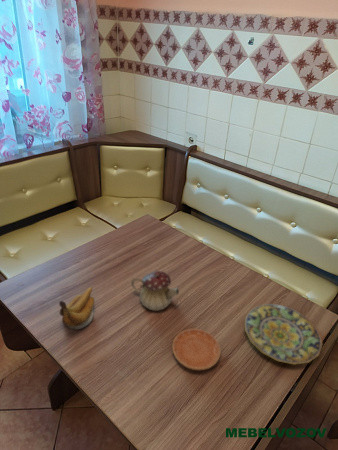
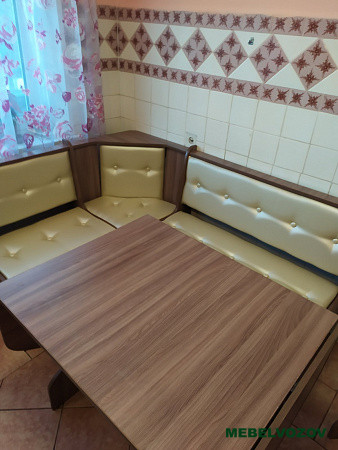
- saucer (196, 350)
- teapot (154, 286)
- banana (77, 303)
- plate (281, 333)
